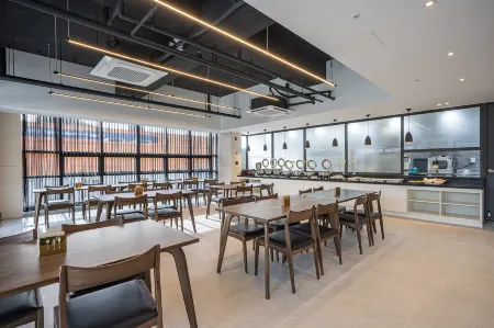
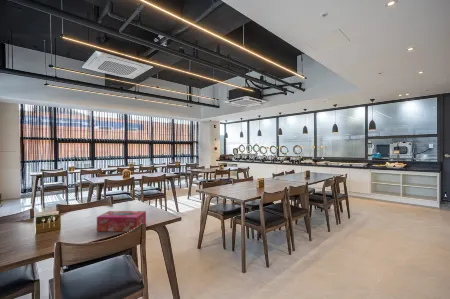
+ tissue box (122, 220)
